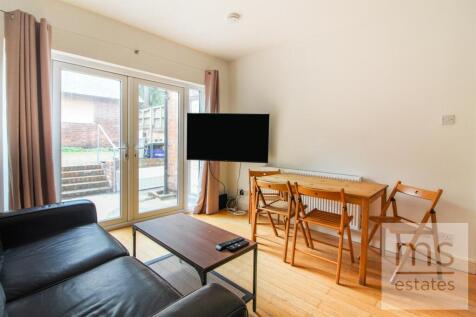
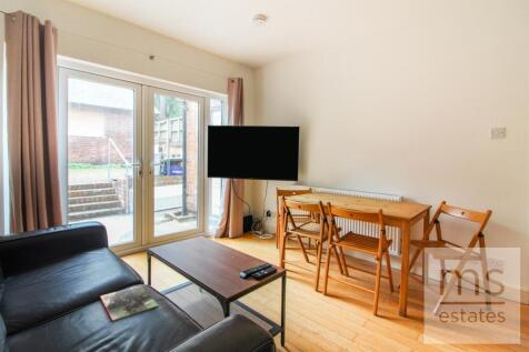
+ magazine (128, 301)
